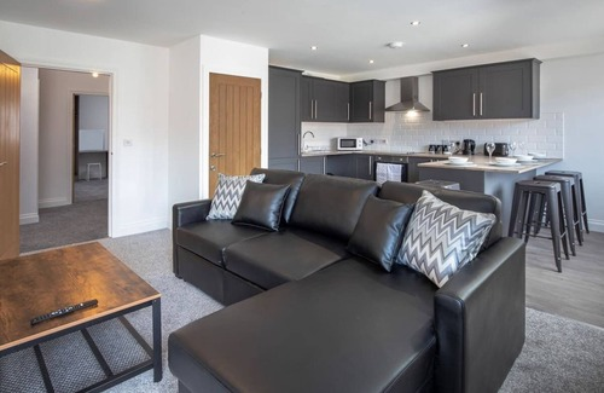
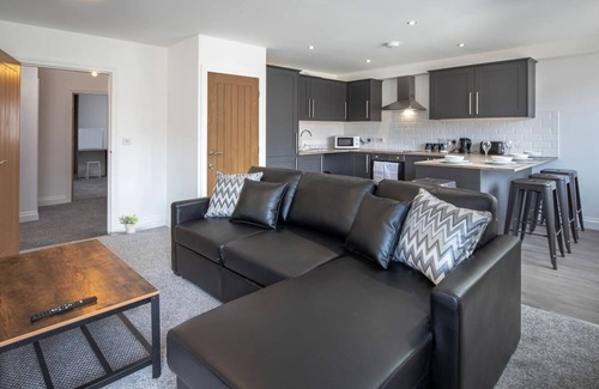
+ potted plant (128, 223)
